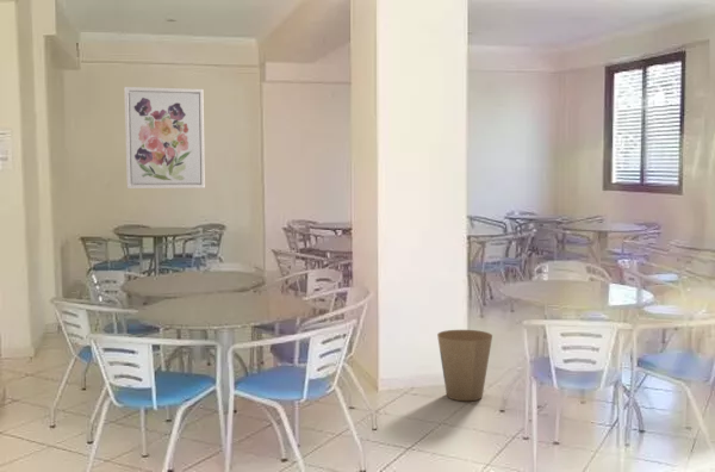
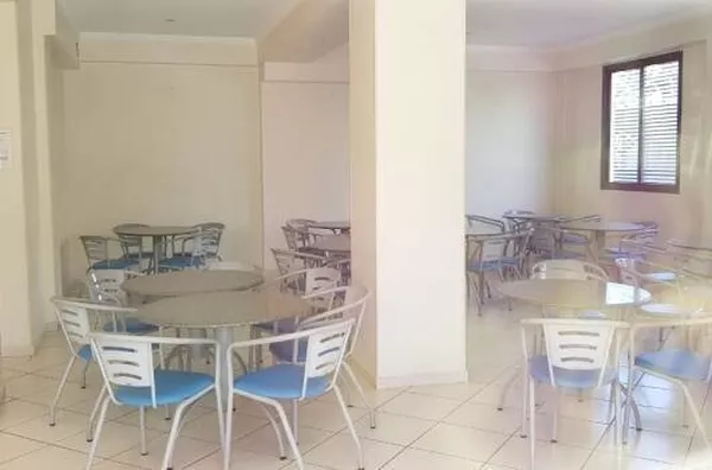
- wall art (164, 138)
- trash can (464, 365)
